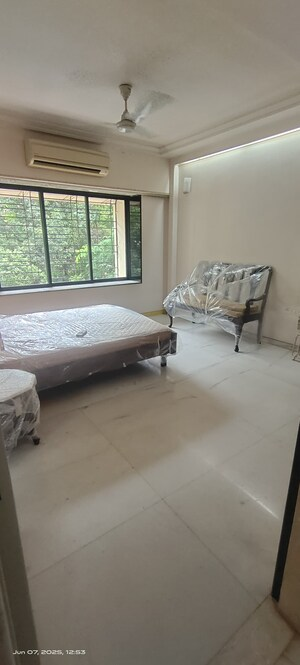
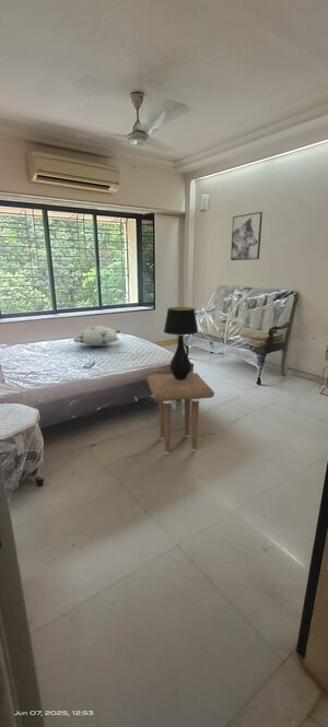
+ decorative pillow (98, 336)
+ wall art (245, 237)
+ side table (185, 413)
+ table lamp (180, 343)
